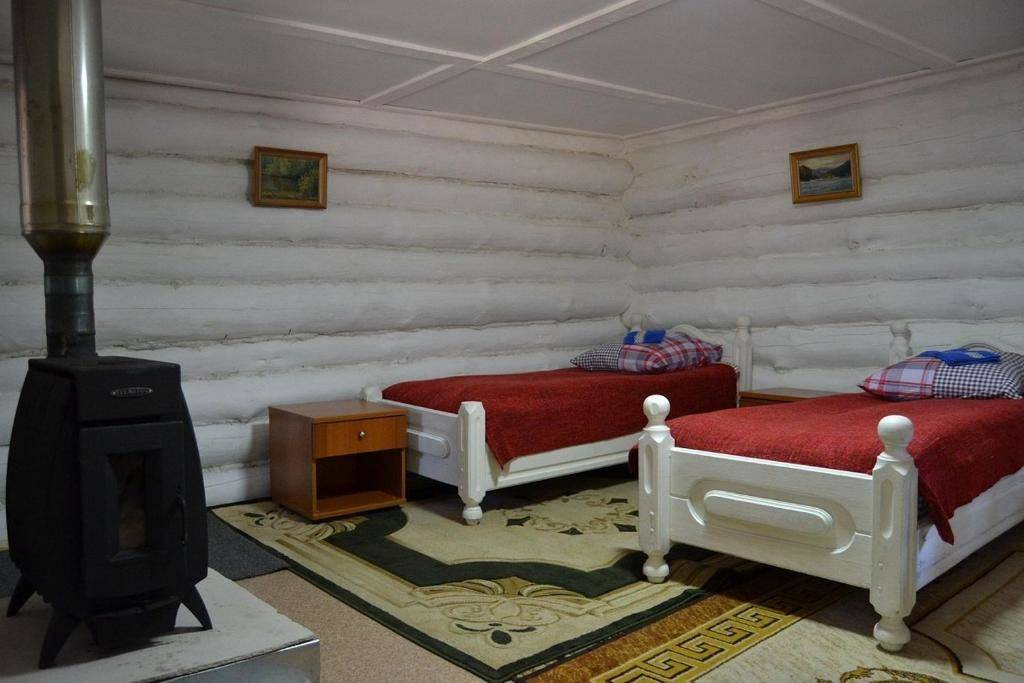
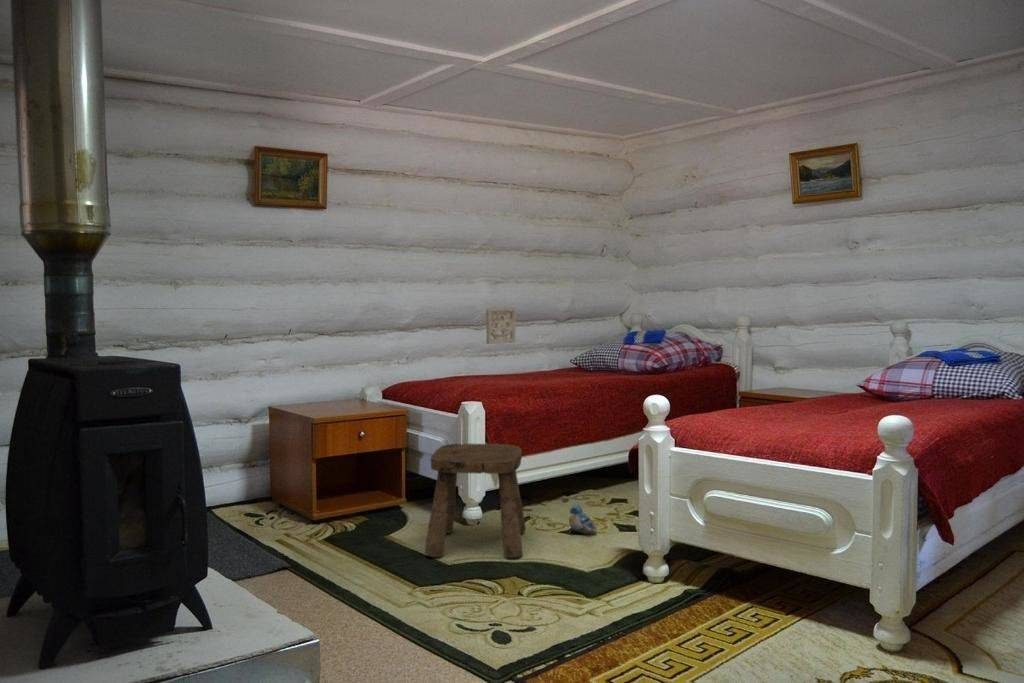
+ plush toy (582, 519)
+ stool (455, 498)
+ wall ornament (500, 325)
